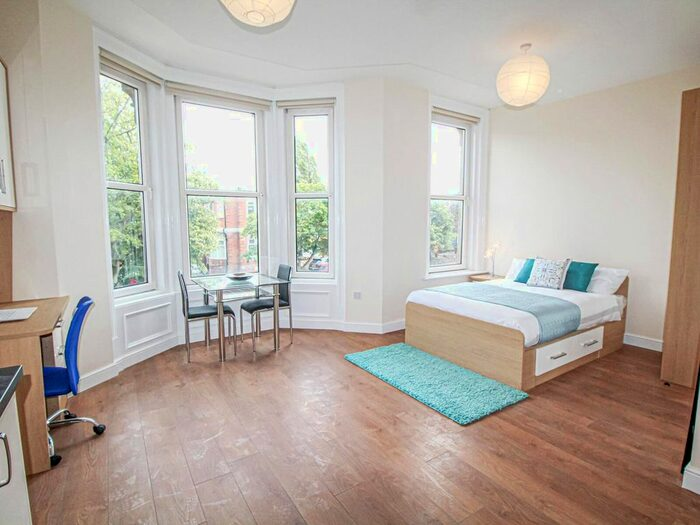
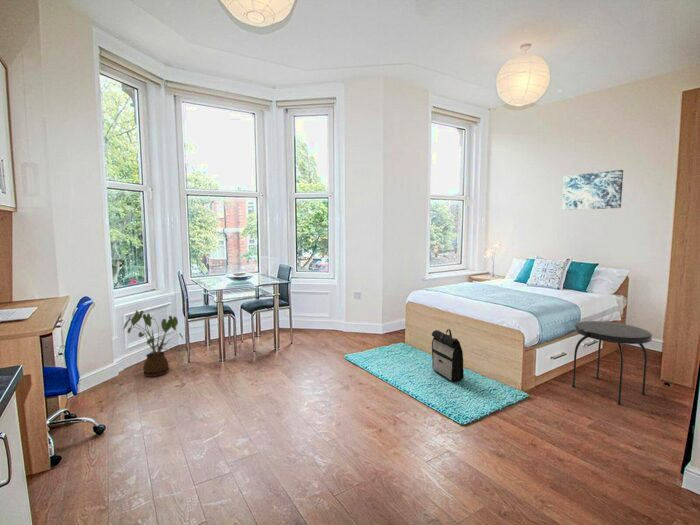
+ backpack (447, 352)
+ side table (599, 359)
+ wall art (590, 191)
+ house plant (157, 342)
